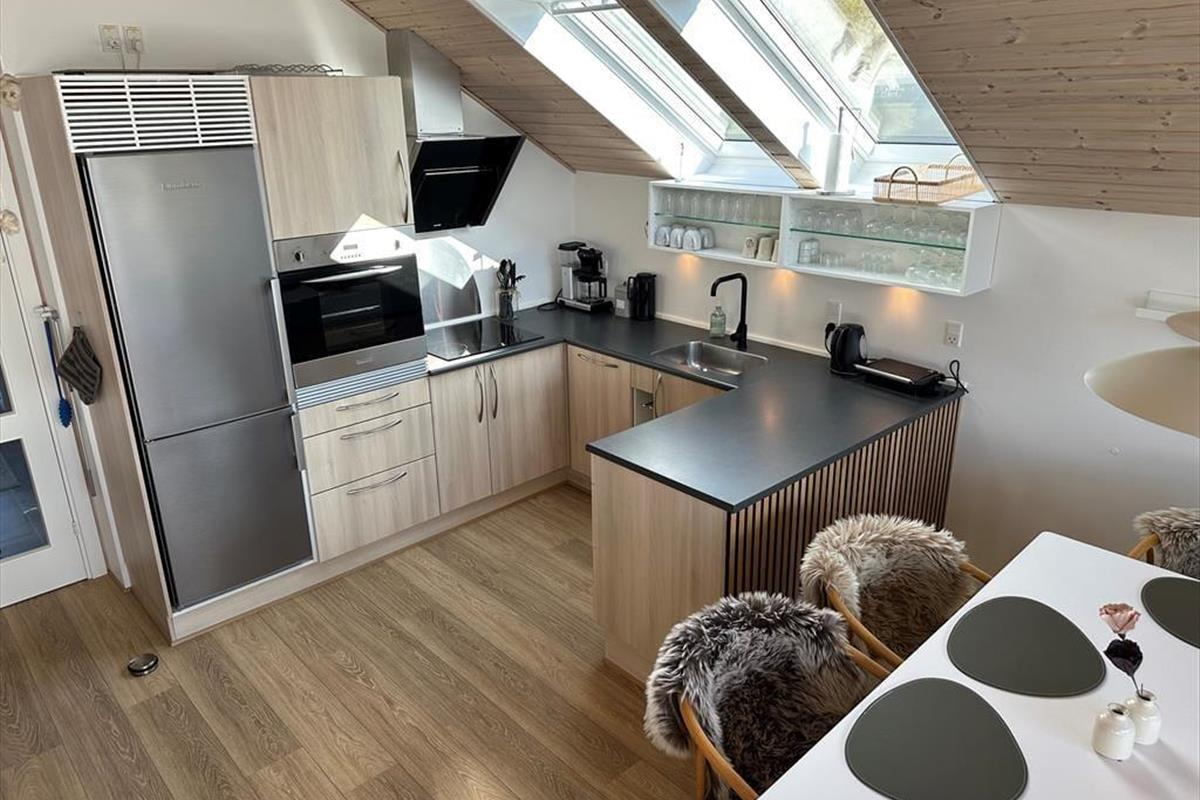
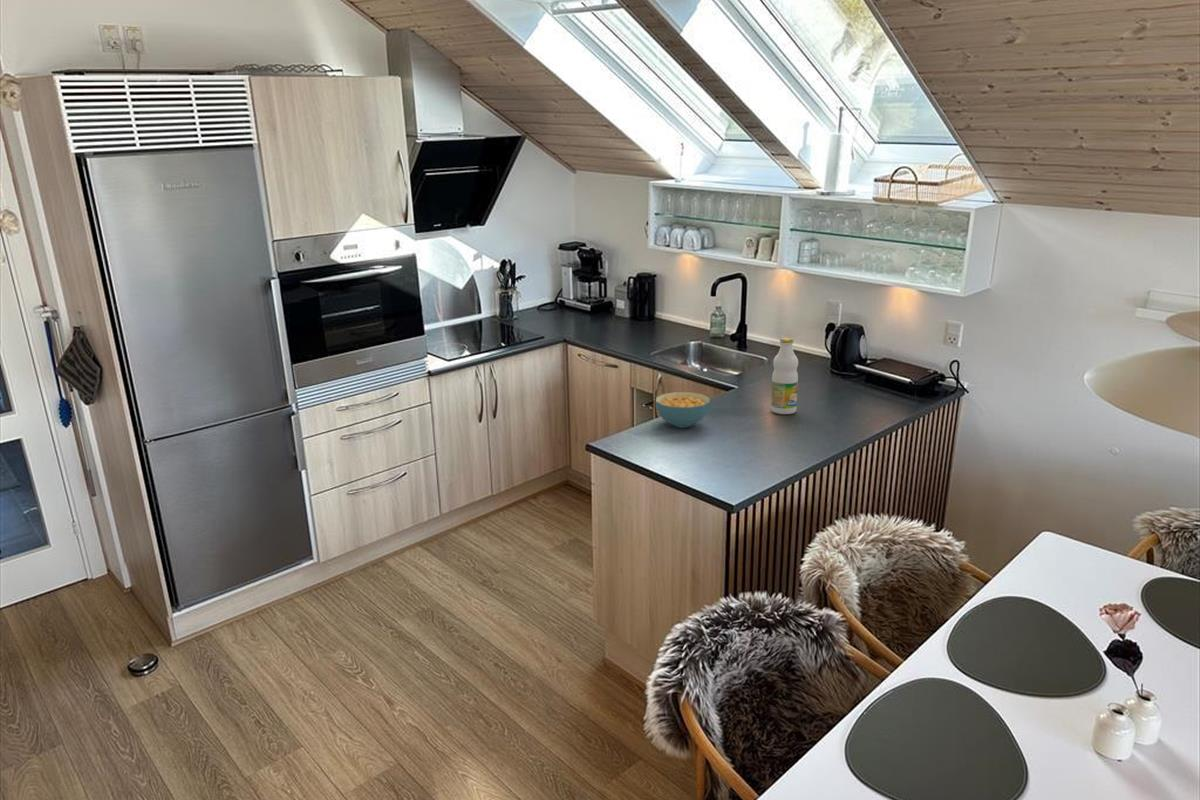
+ cereal bowl (682, 412)
+ bottle (785, 375)
